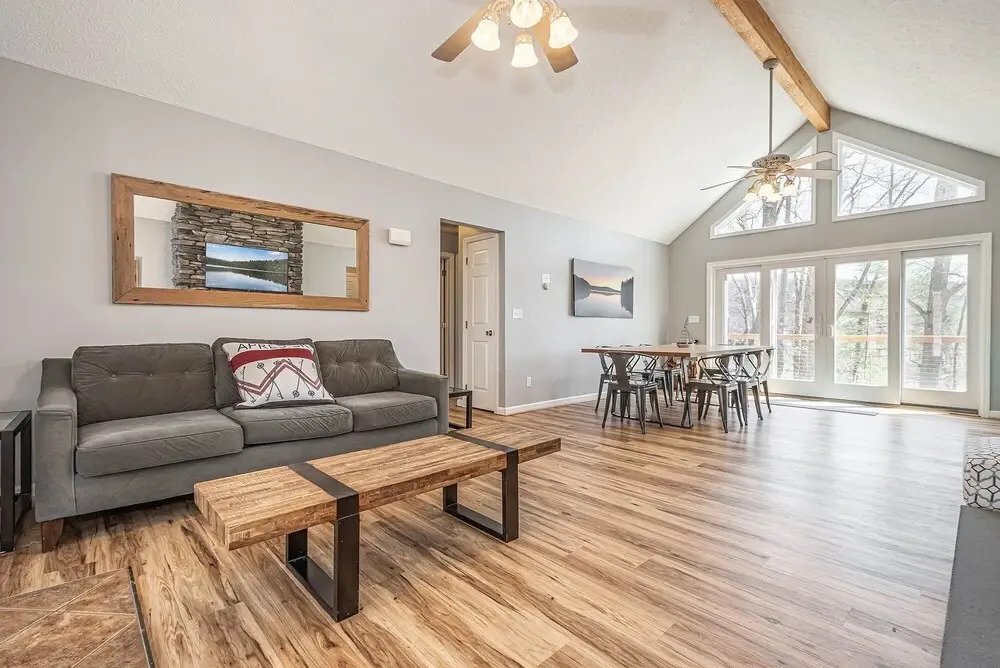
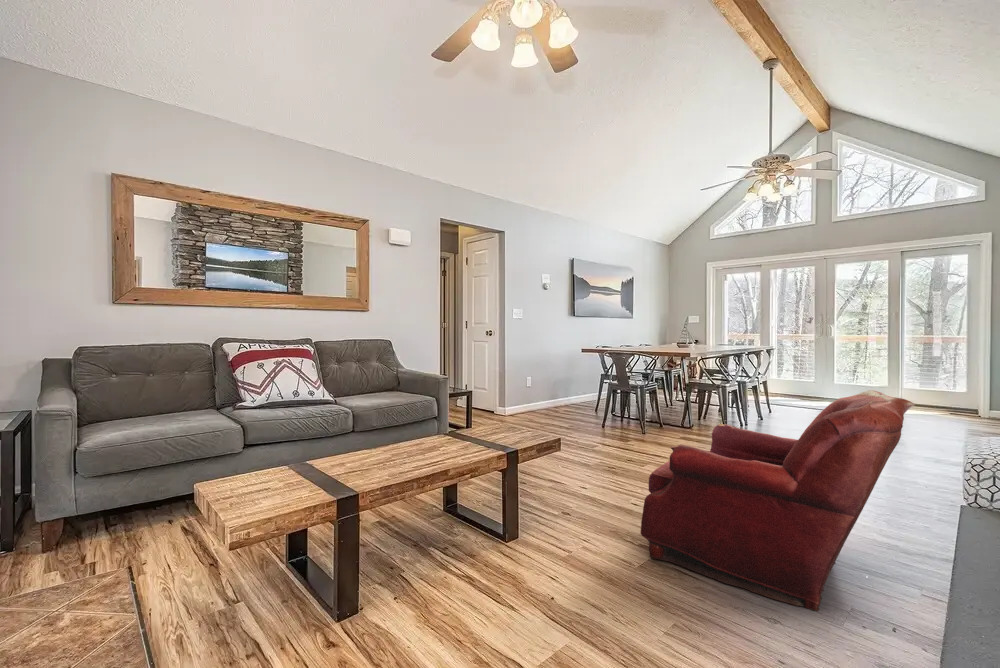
+ armchair (766, 471)
